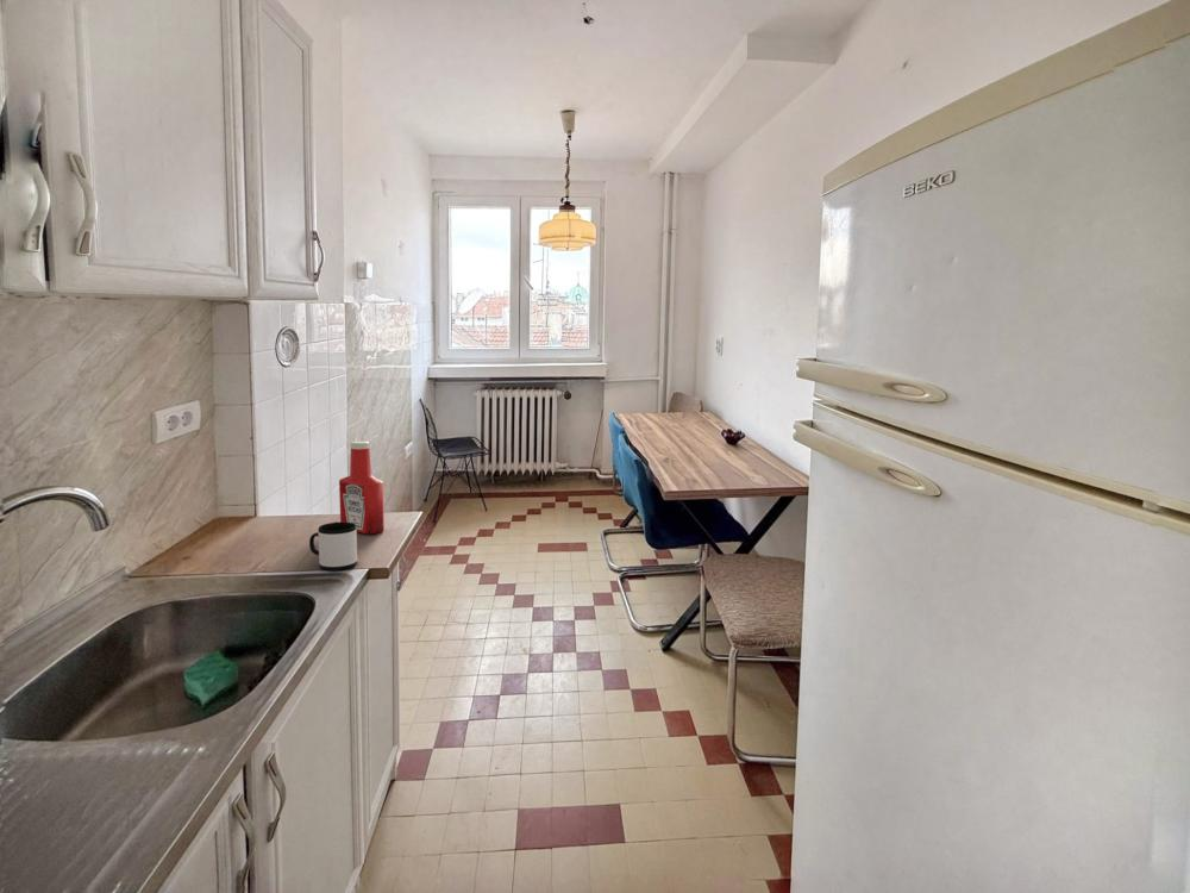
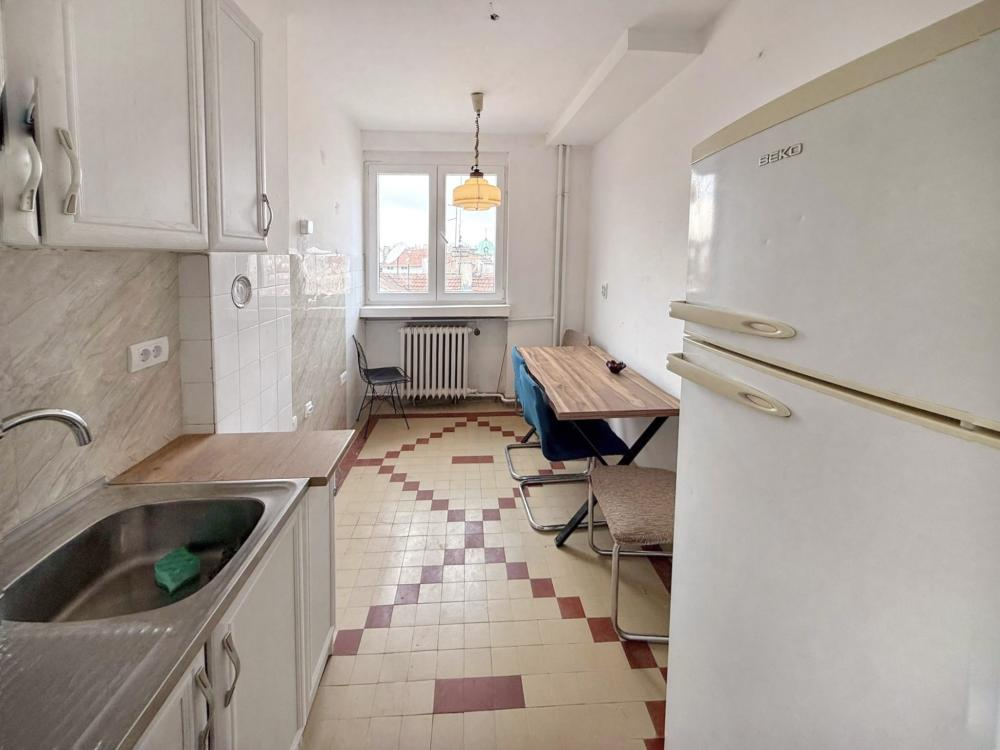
- mug (331, 544)
- soap bottle (361, 486)
